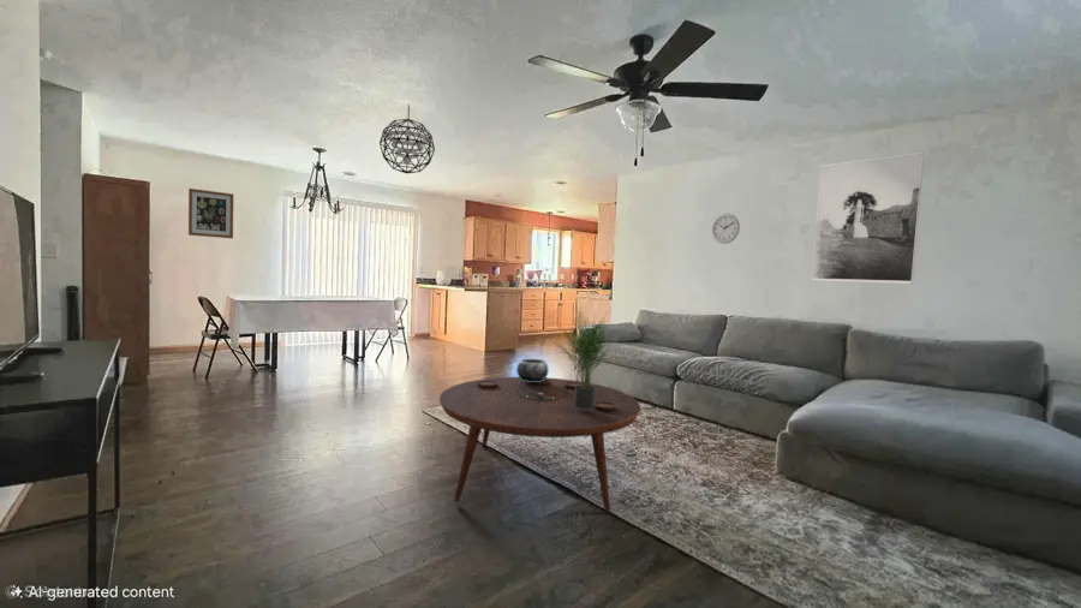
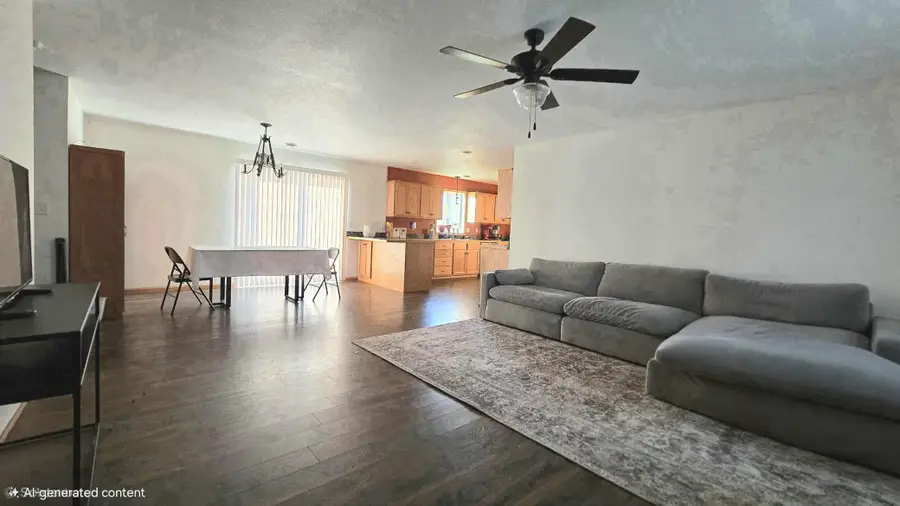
- coffee table (538, 434)
- potted plant (581, 359)
- decorative bowl (532, 371)
- pendant light (407, 138)
- wall clock (724, 228)
- wall art (211, 214)
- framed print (864, 221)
